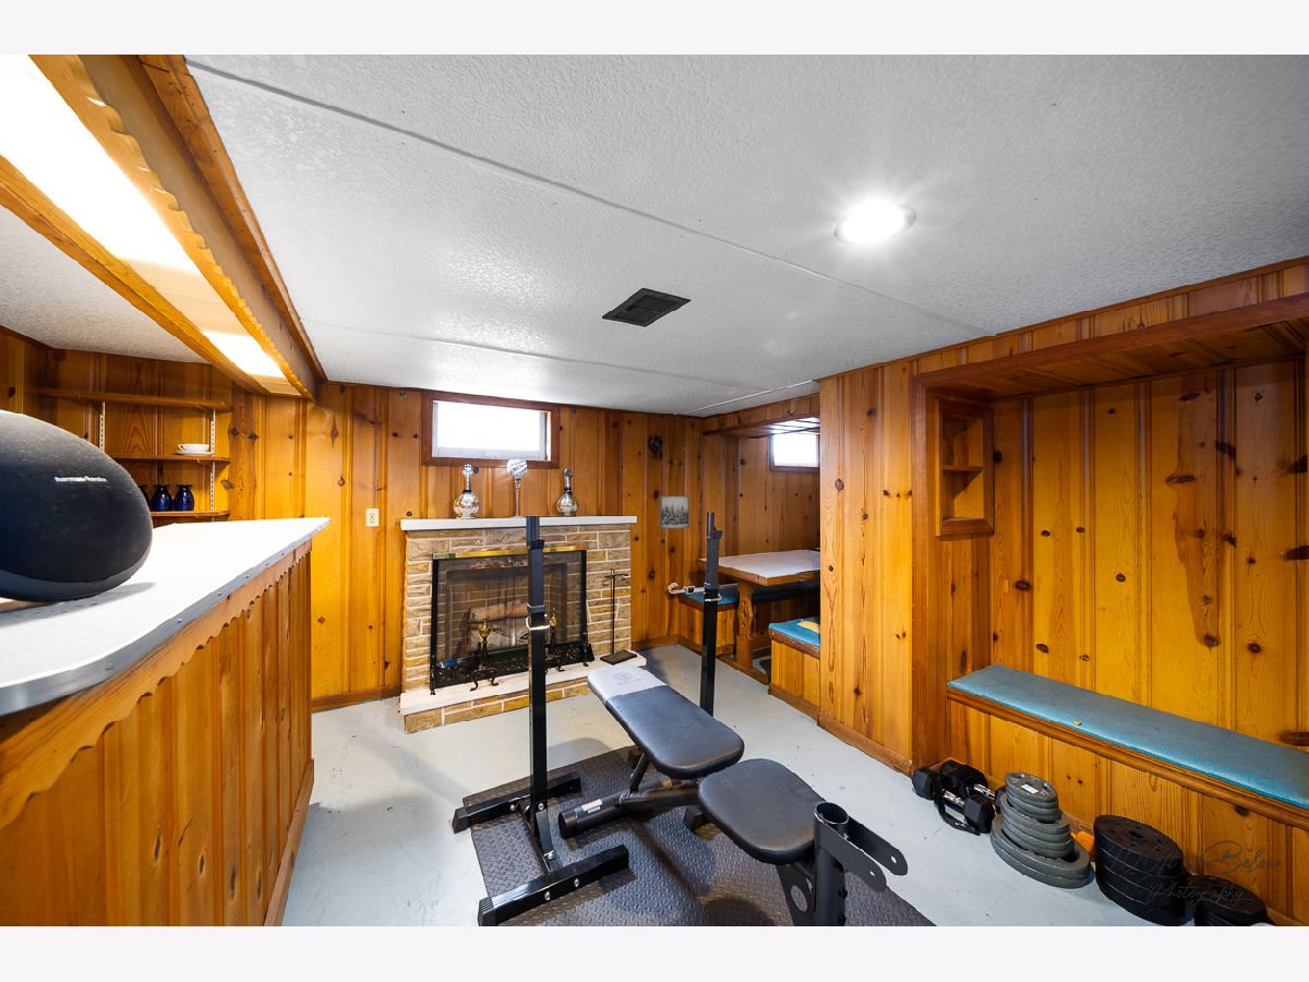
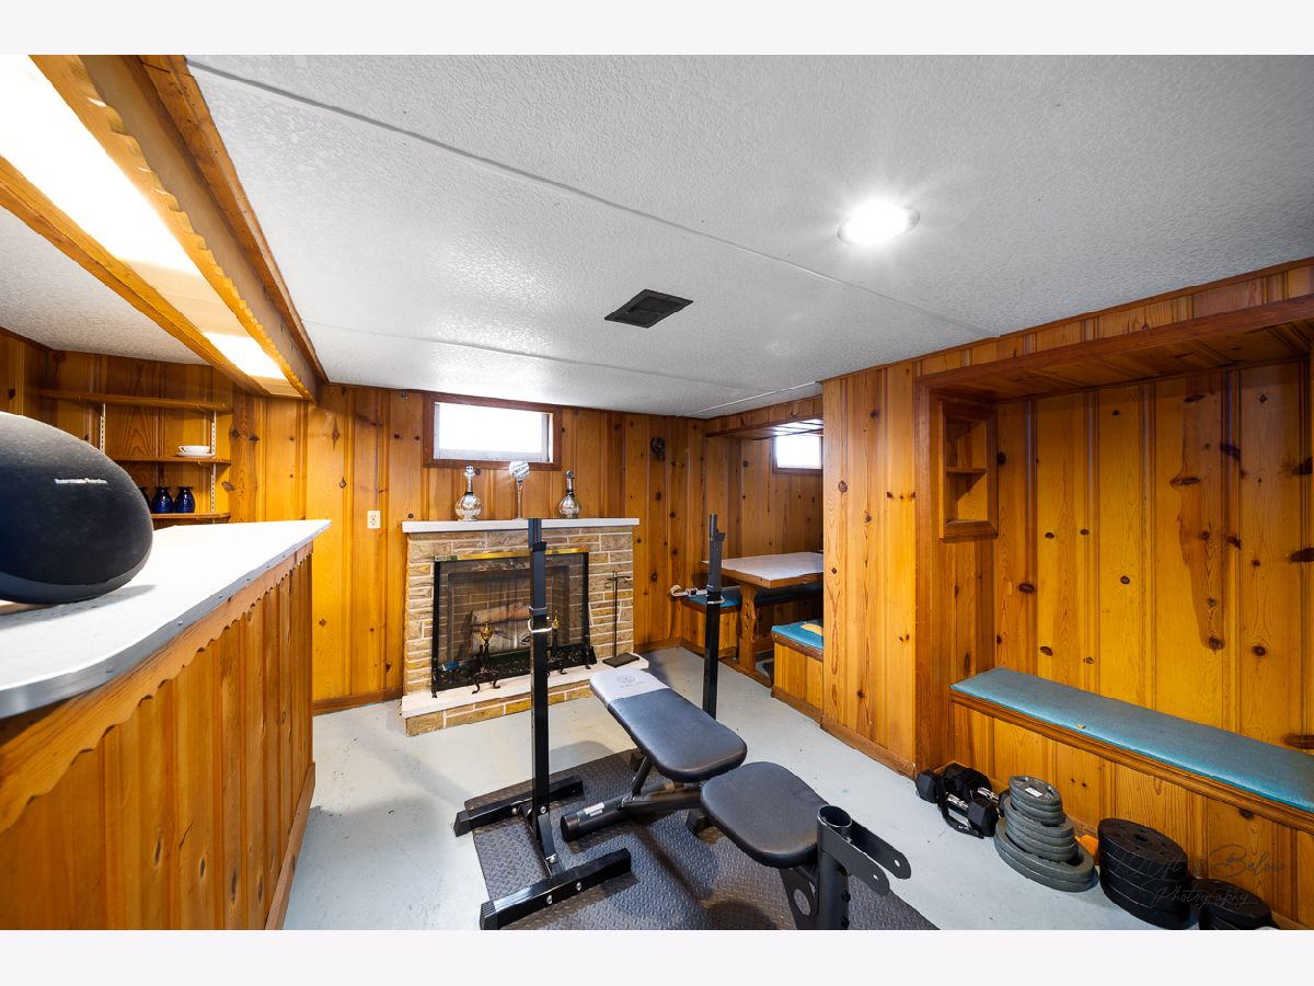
- wall art (674, 512)
